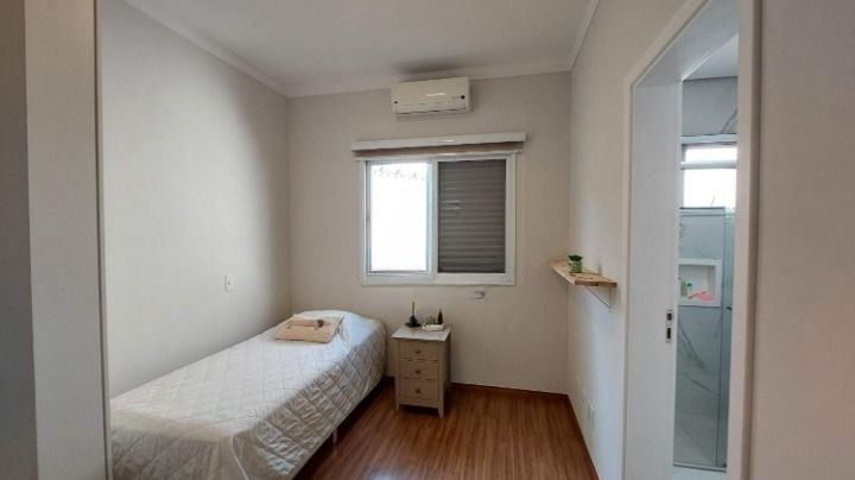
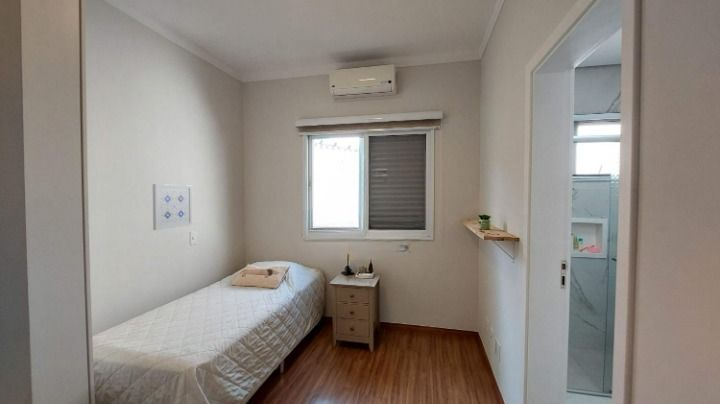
+ wall art (173, 206)
